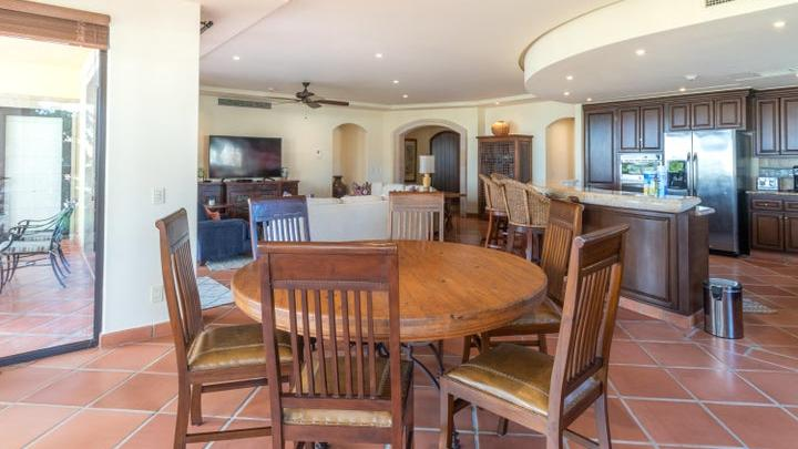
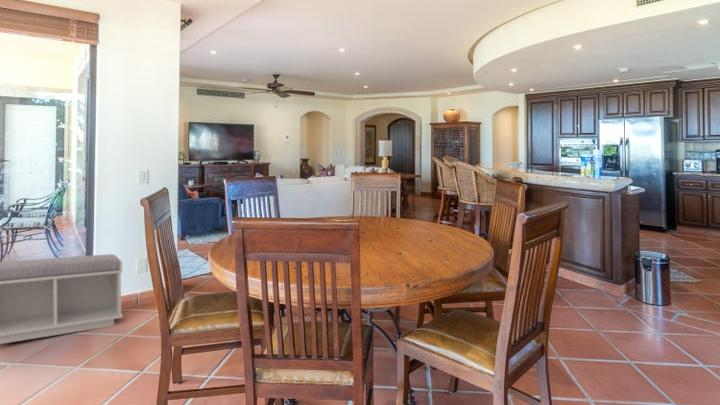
+ bench (55, 294)
